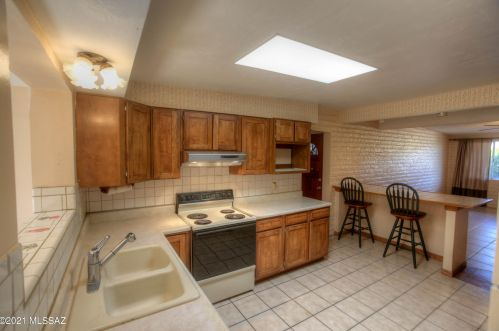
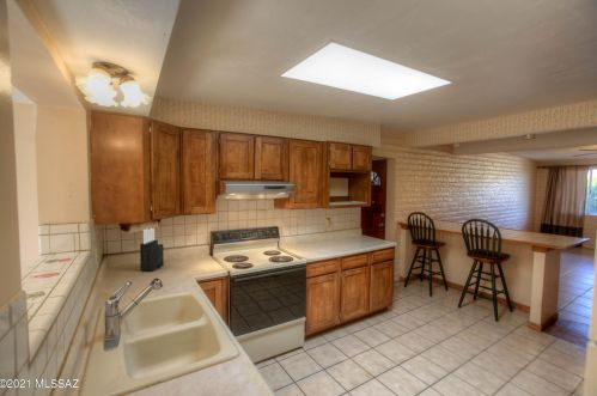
+ knife block (153, 248)
